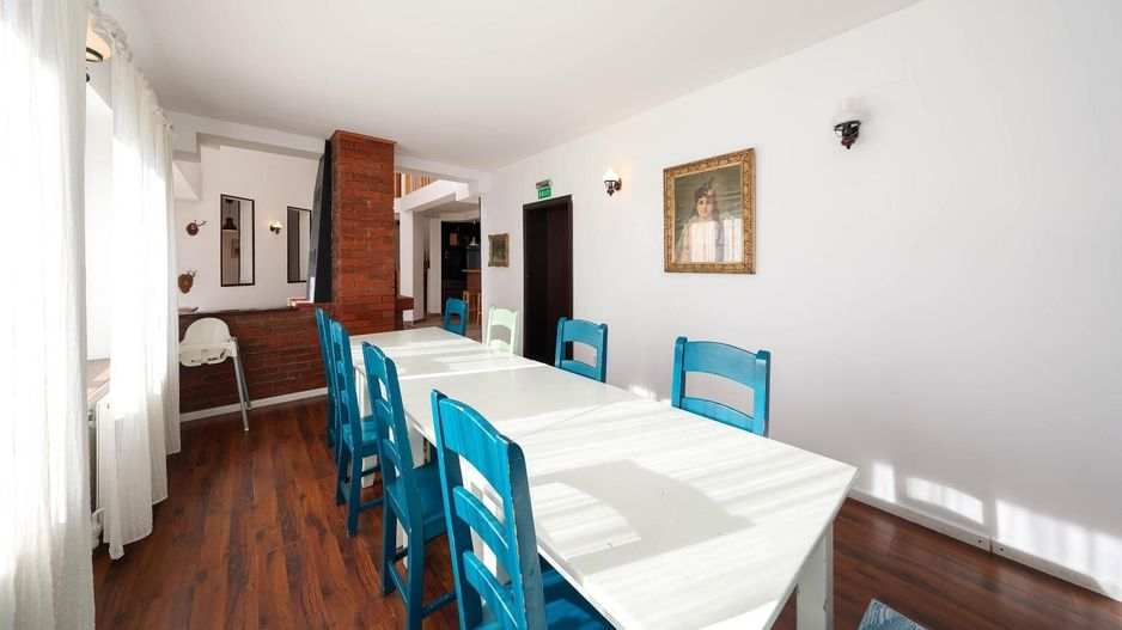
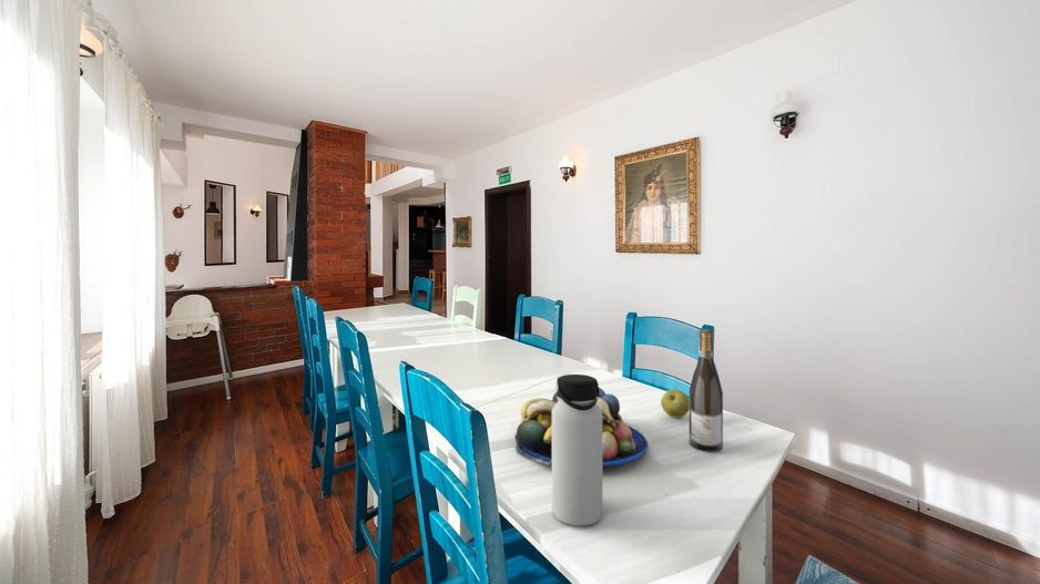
+ apple (675, 403)
+ water bottle (577, 444)
+ fruit bowl (597, 403)
+ wine bottle (705, 387)
